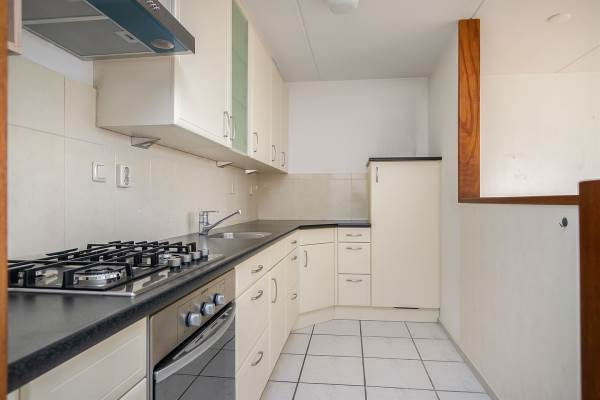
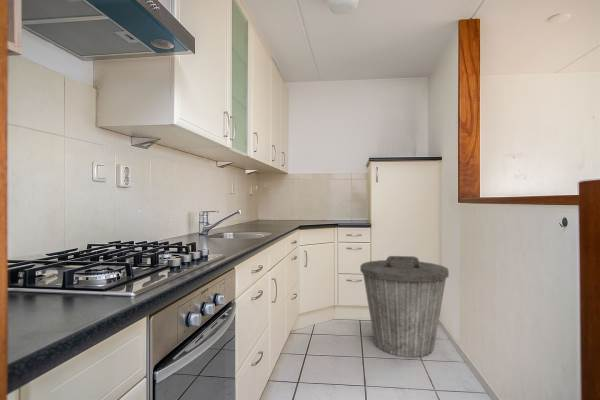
+ trash can (403, 300)
